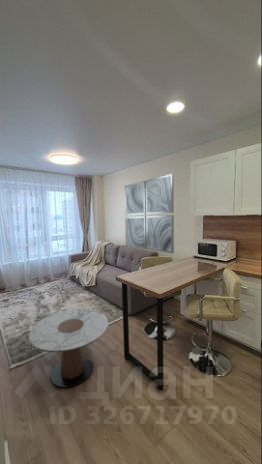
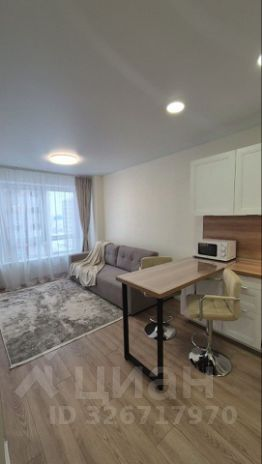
- side table (71, 347)
- wall art (146, 216)
